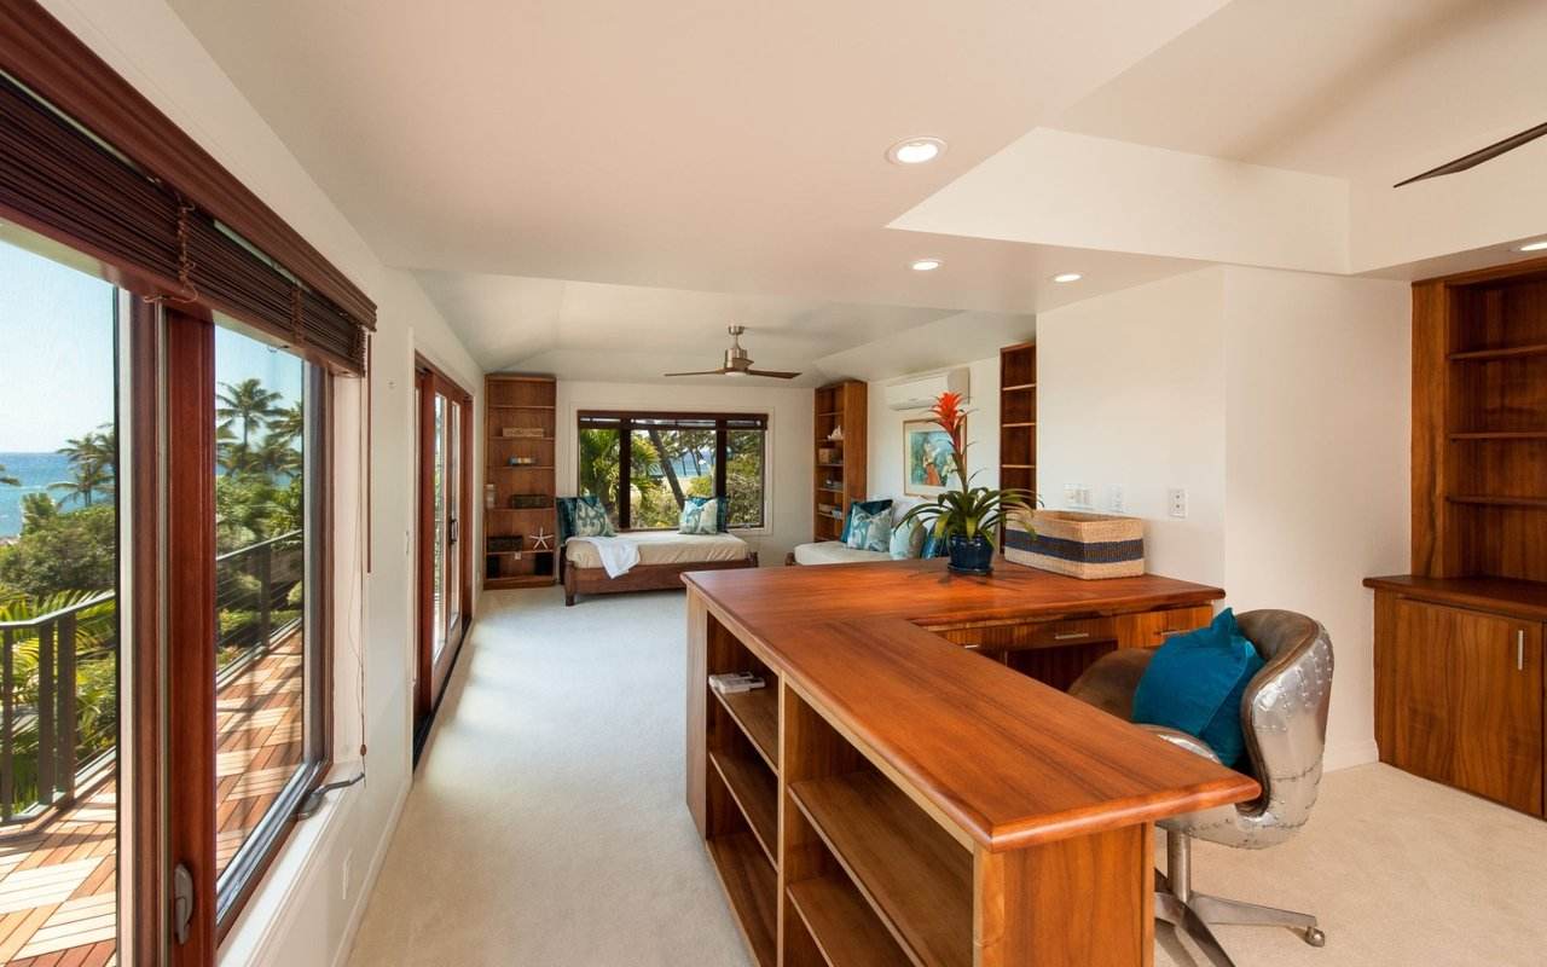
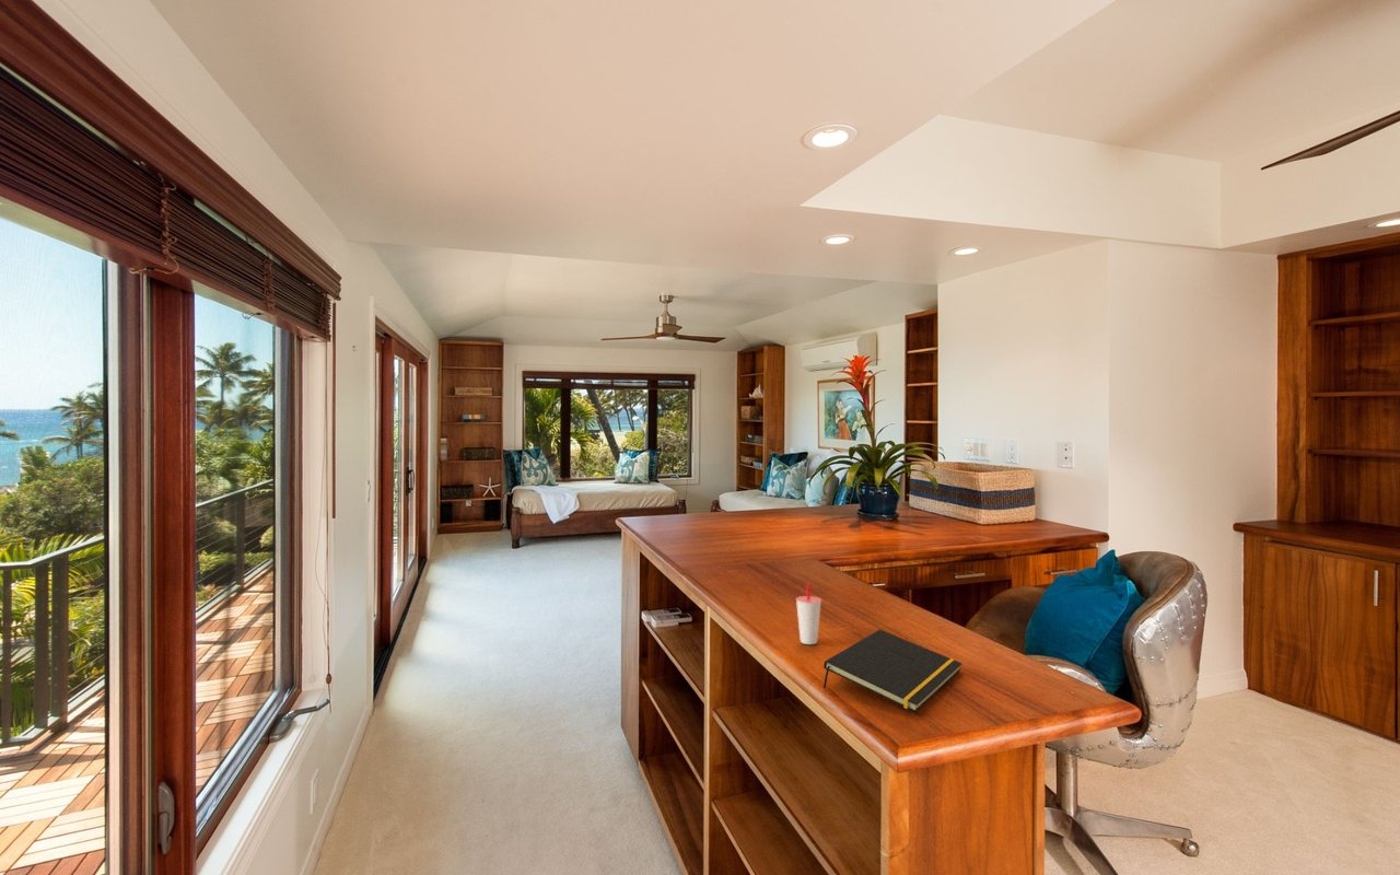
+ notepad (895, 665)
+ cup (808, 612)
